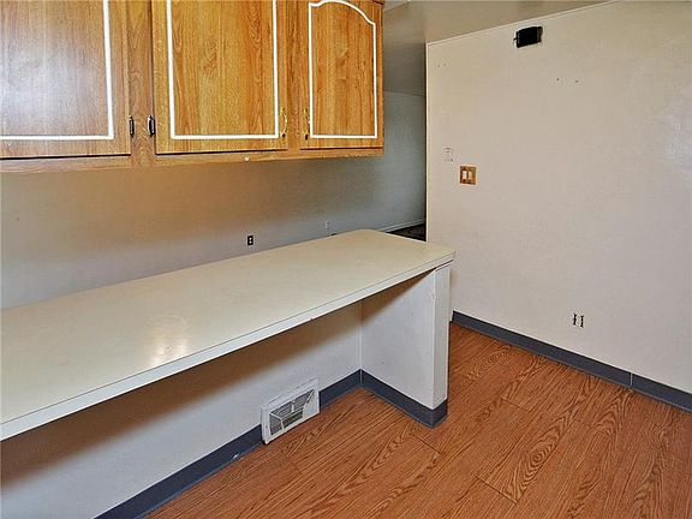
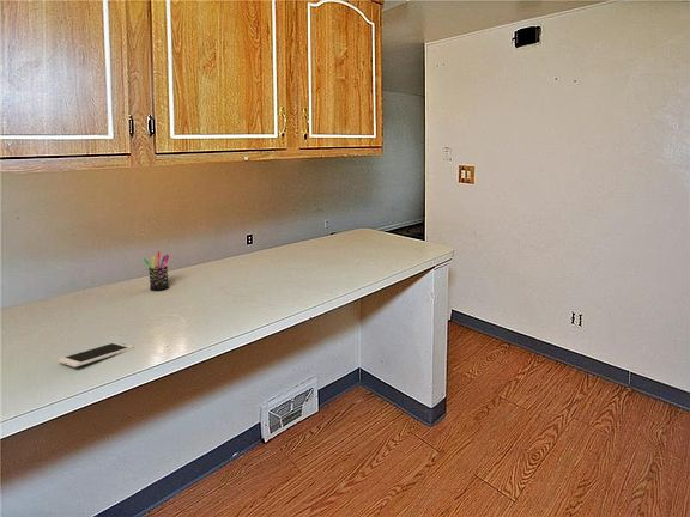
+ pen holder (156, 269)
+ smartphone (97, 353)
